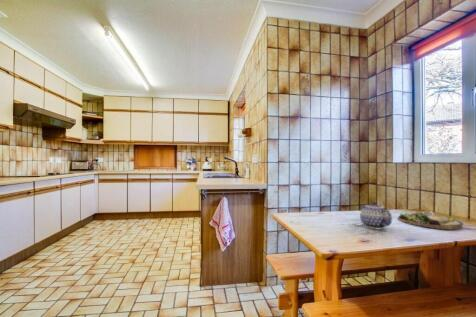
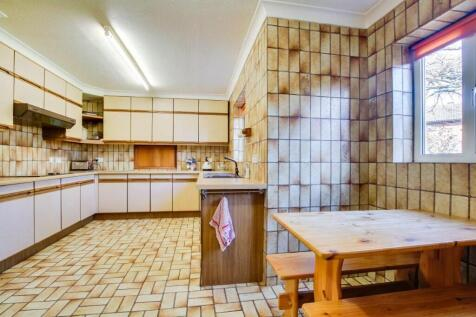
- teapot (374, 214)
- dinner plate (428, 216)
